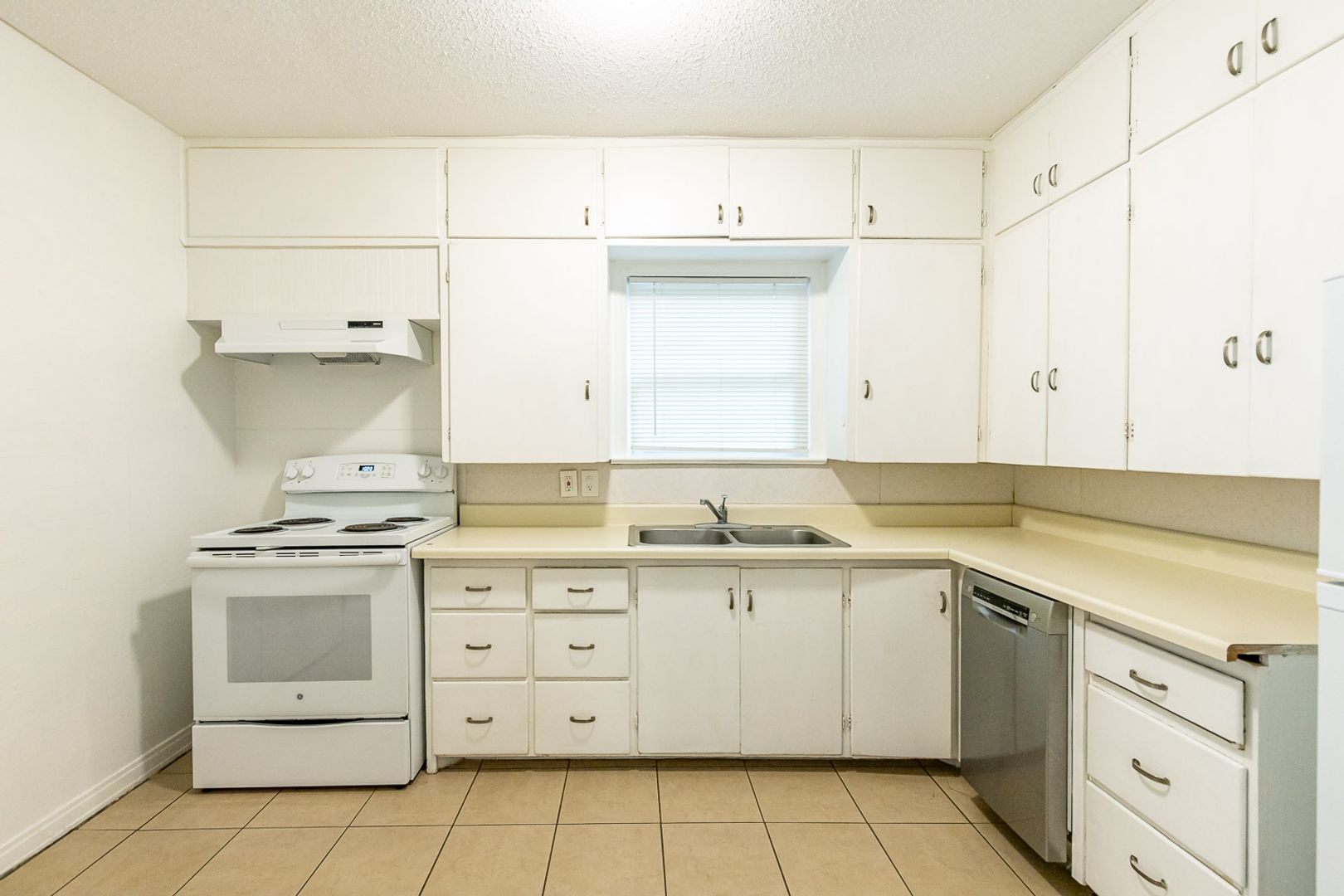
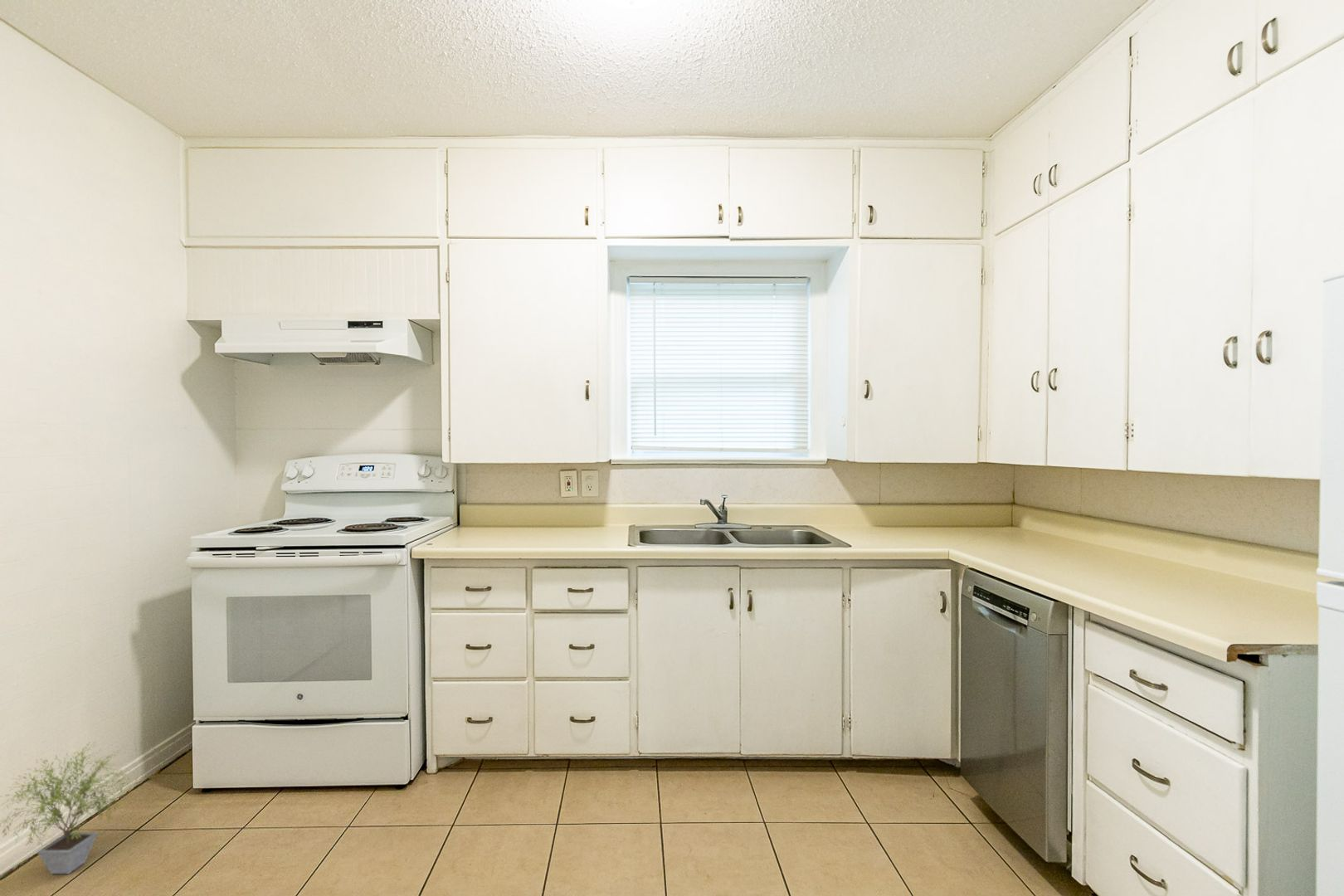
+ potted plant (66, 804)
